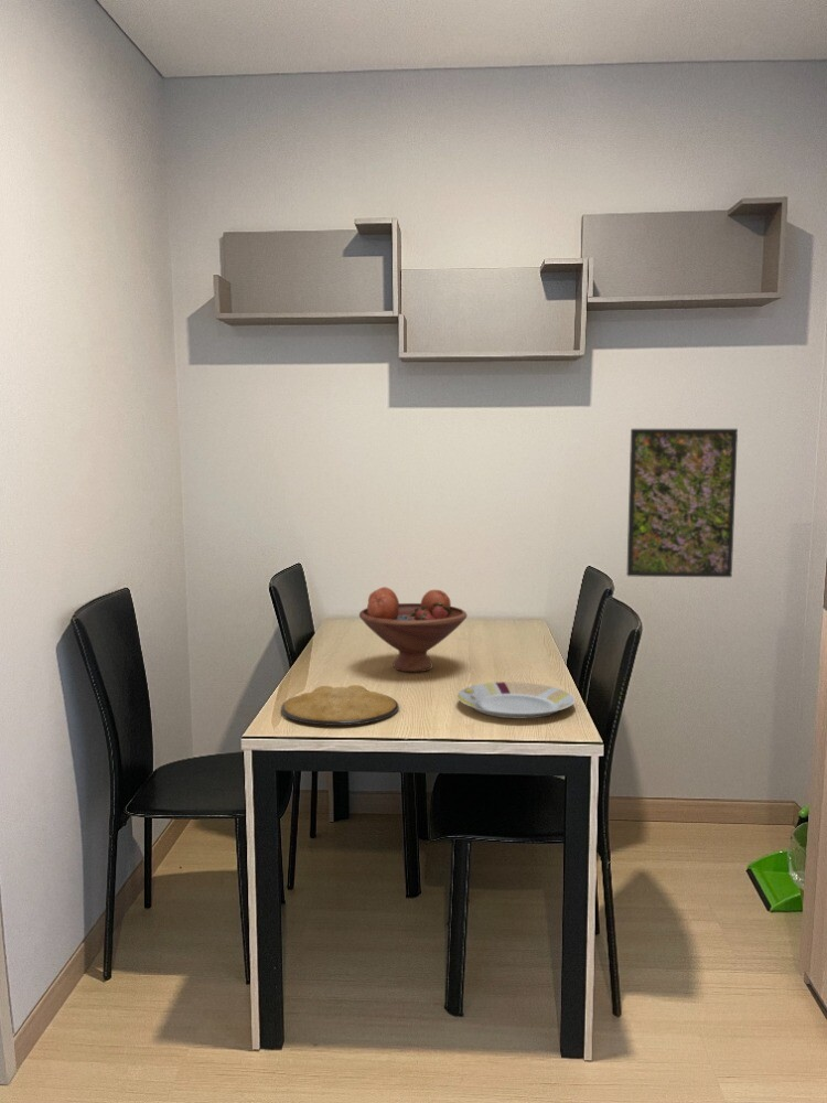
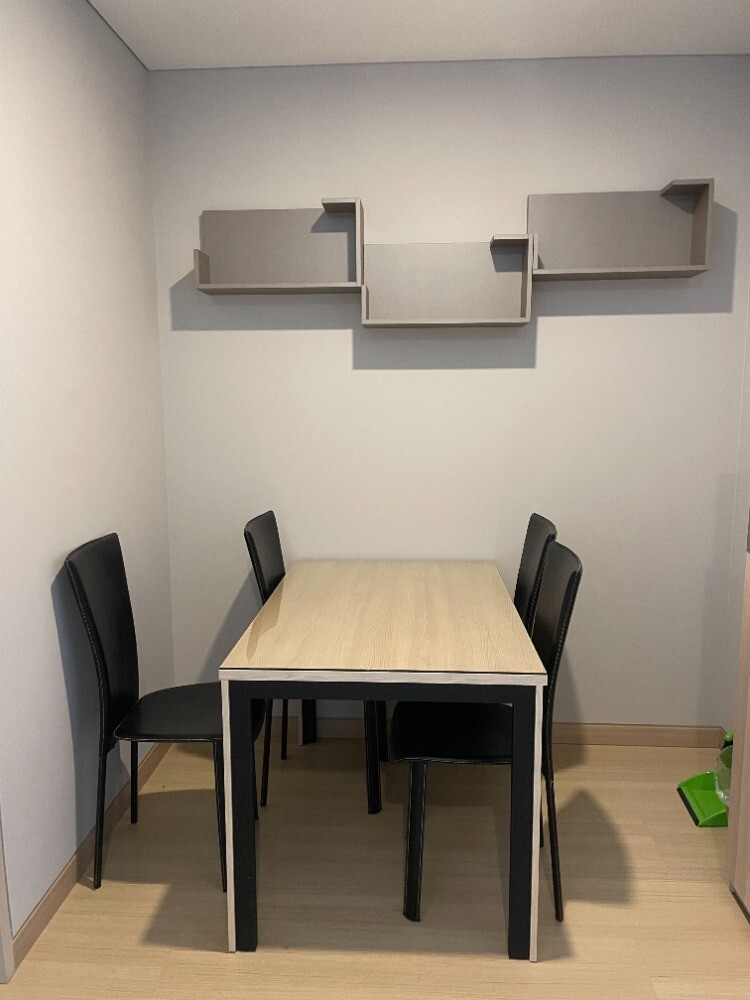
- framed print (680, 503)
- plate (515, 700)
- plate (340, 697)
- fruit bowl (412, 629)
